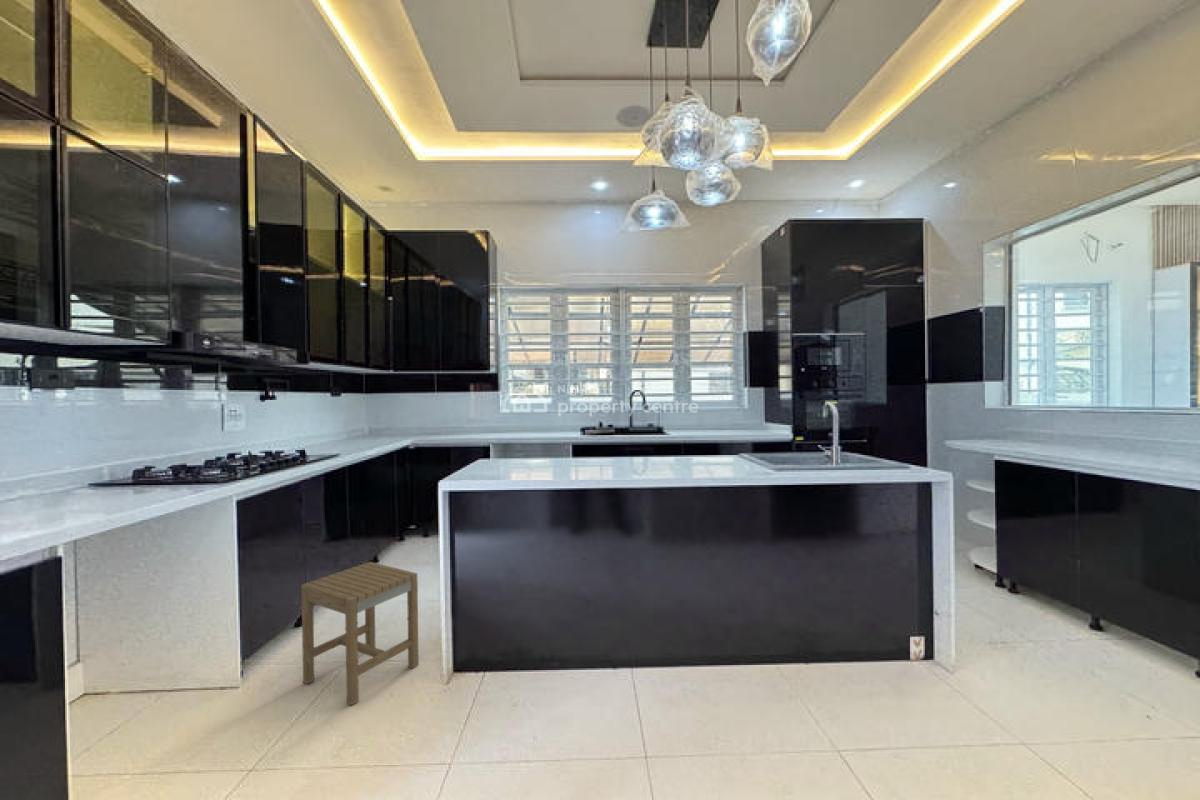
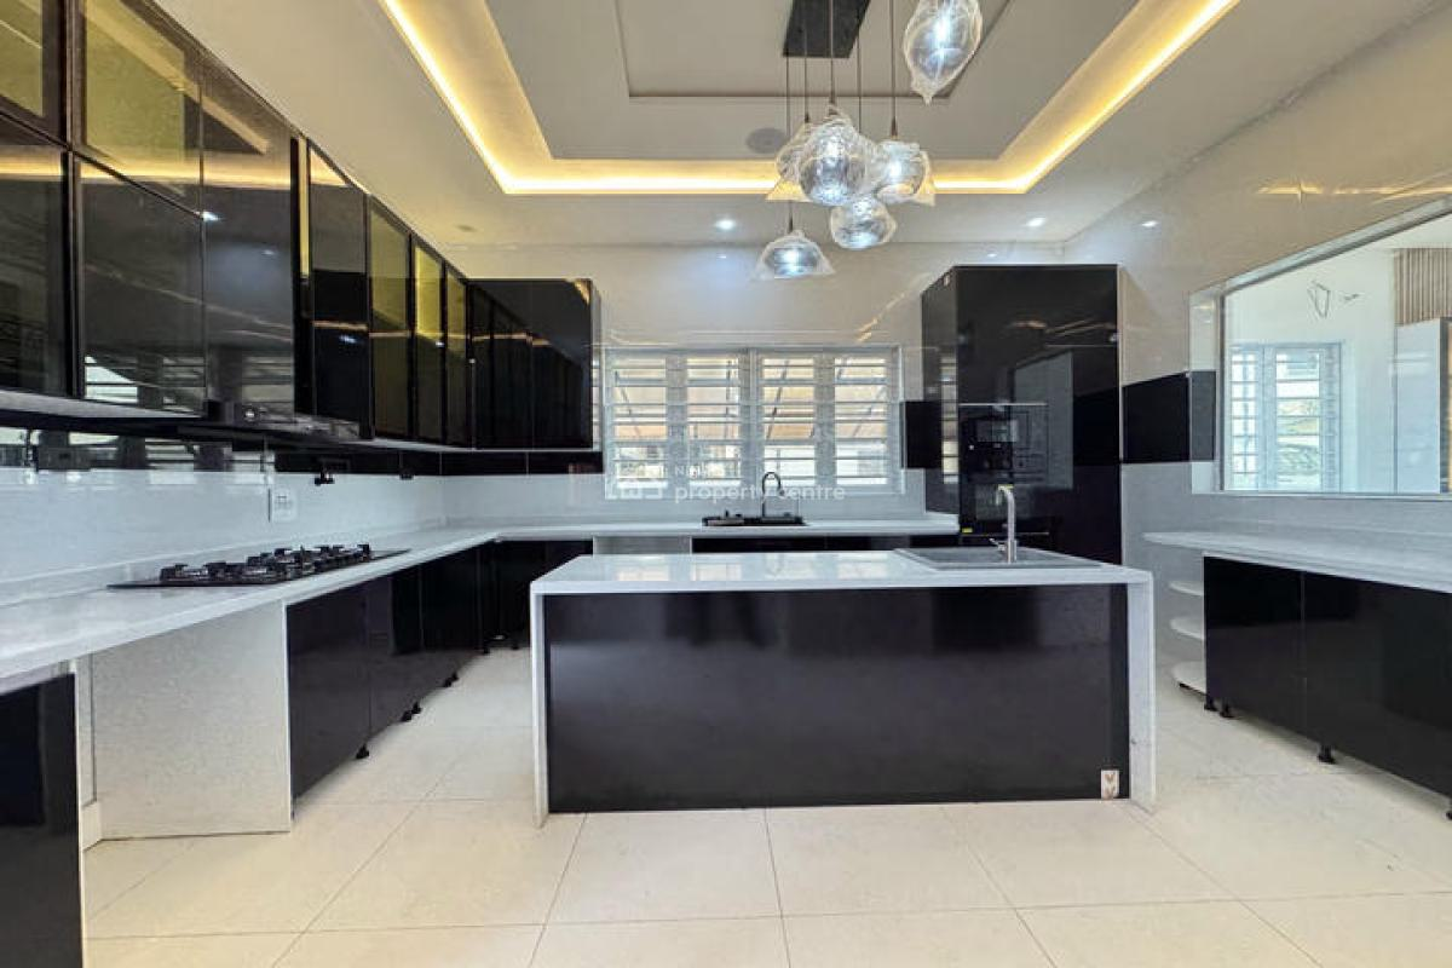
- stool (361, 626)
